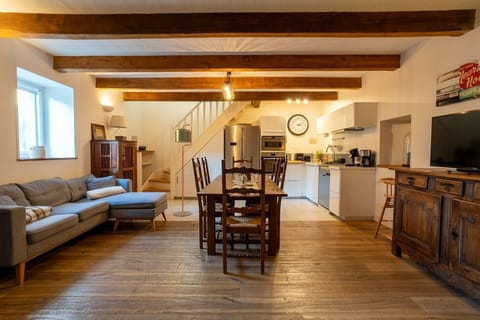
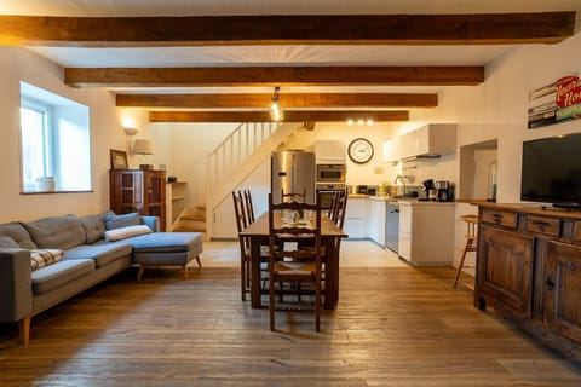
- floor lamp (183, 169)
